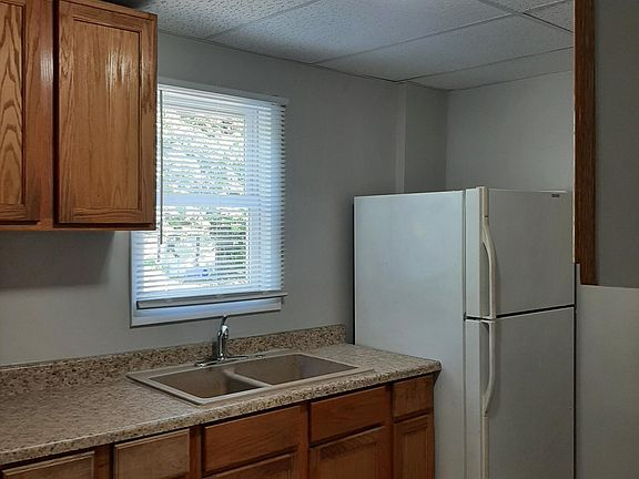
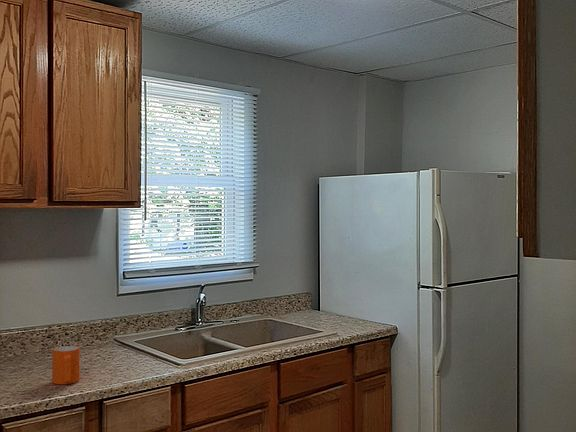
+ mug (68, 365)
